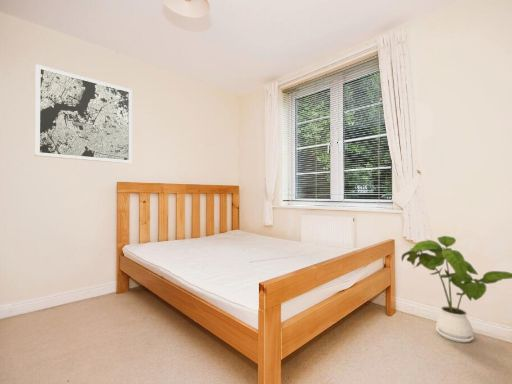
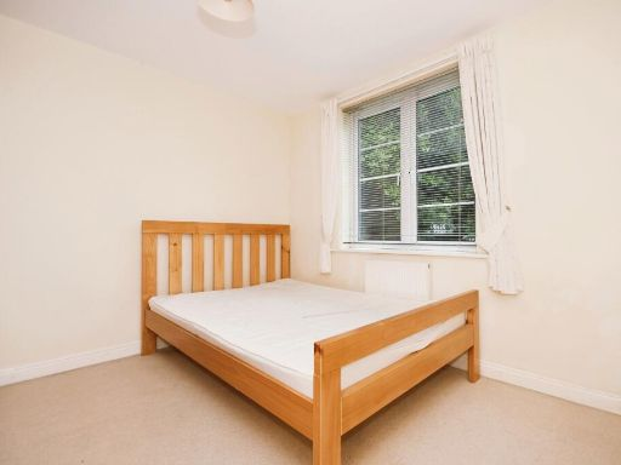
- wall art (88, 119)
- house plant (456, 286)
